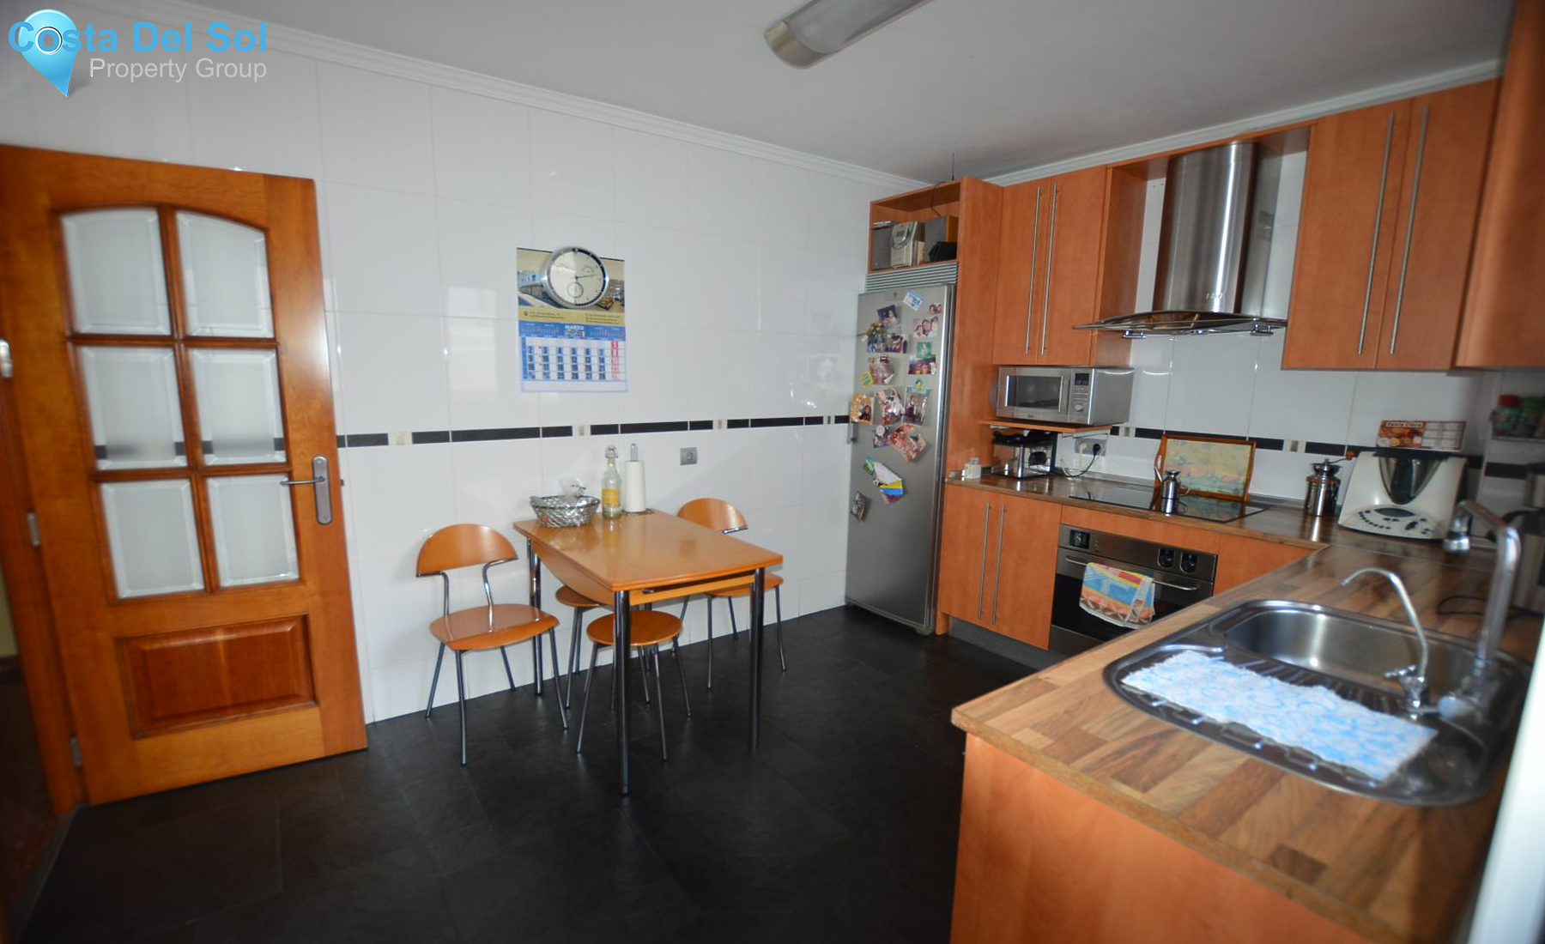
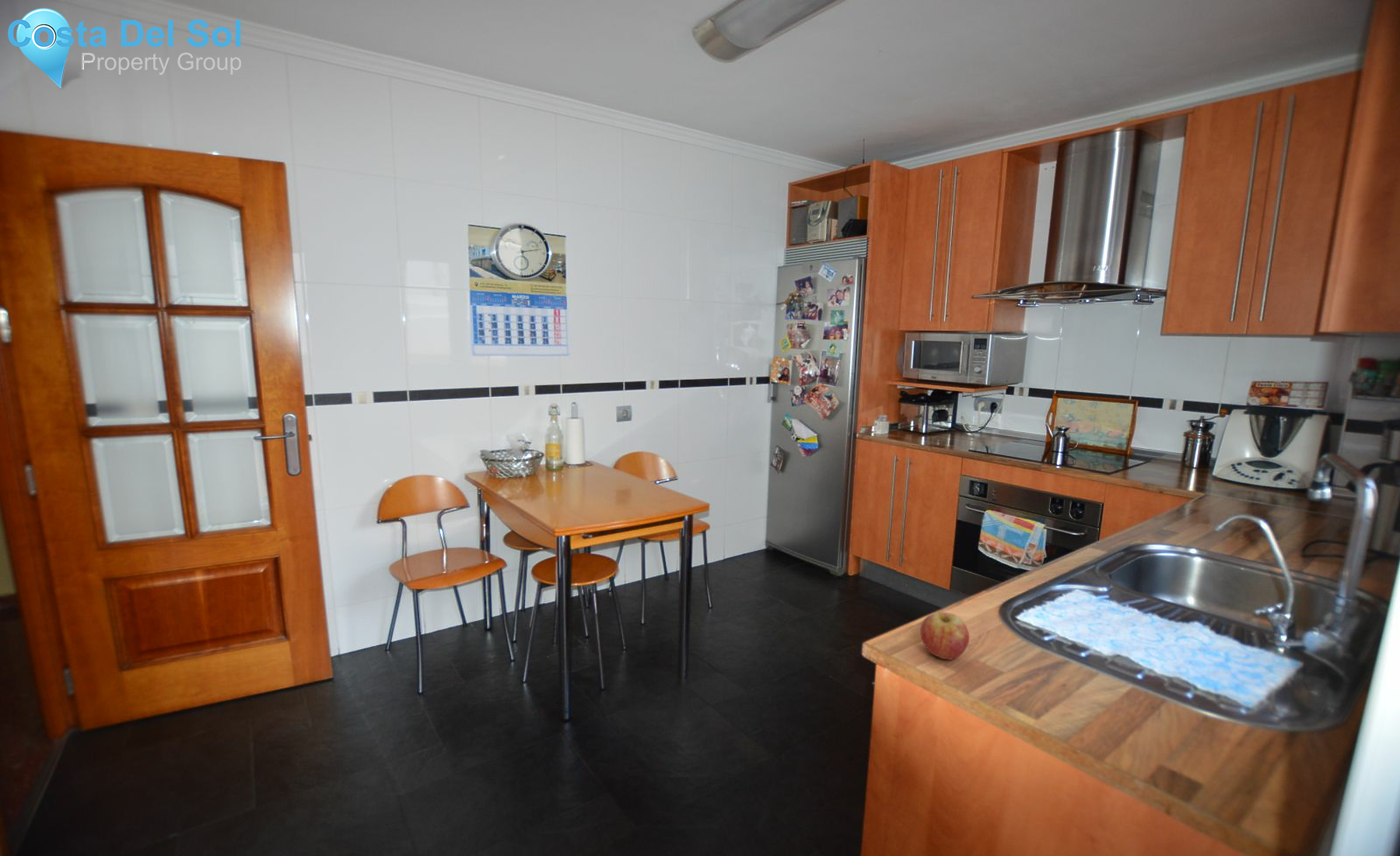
+ fruit (944, 634)
